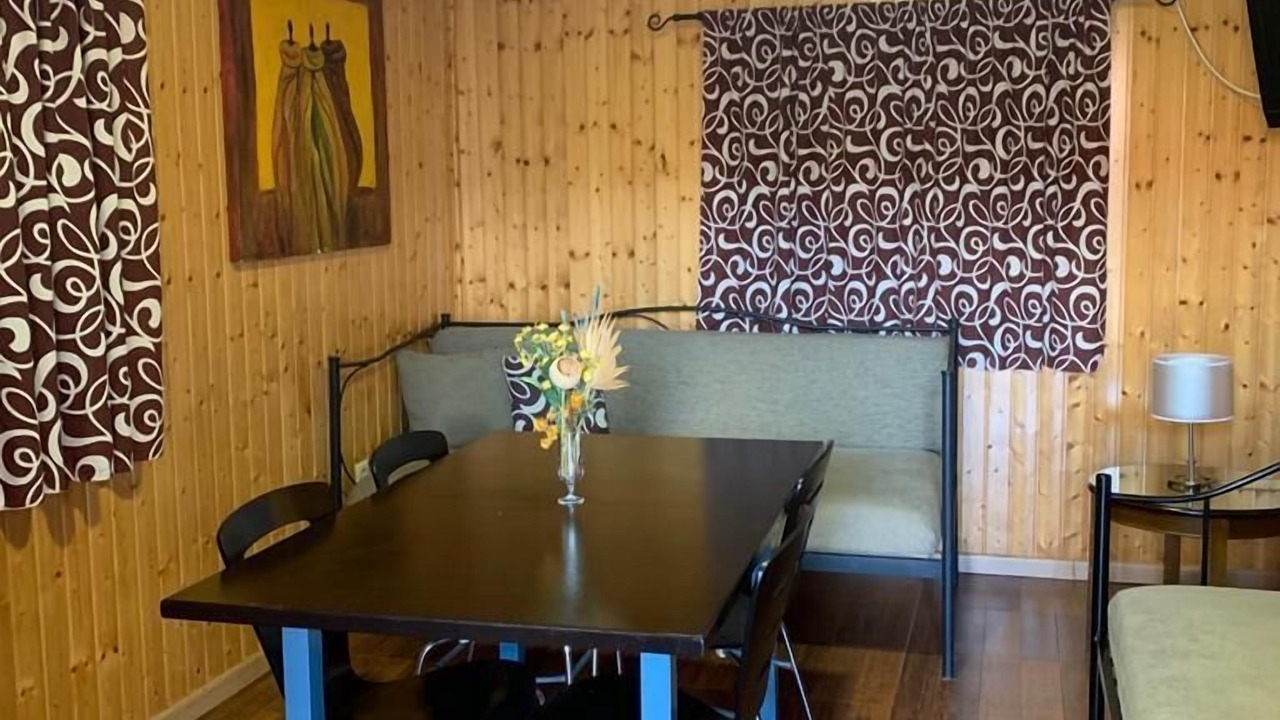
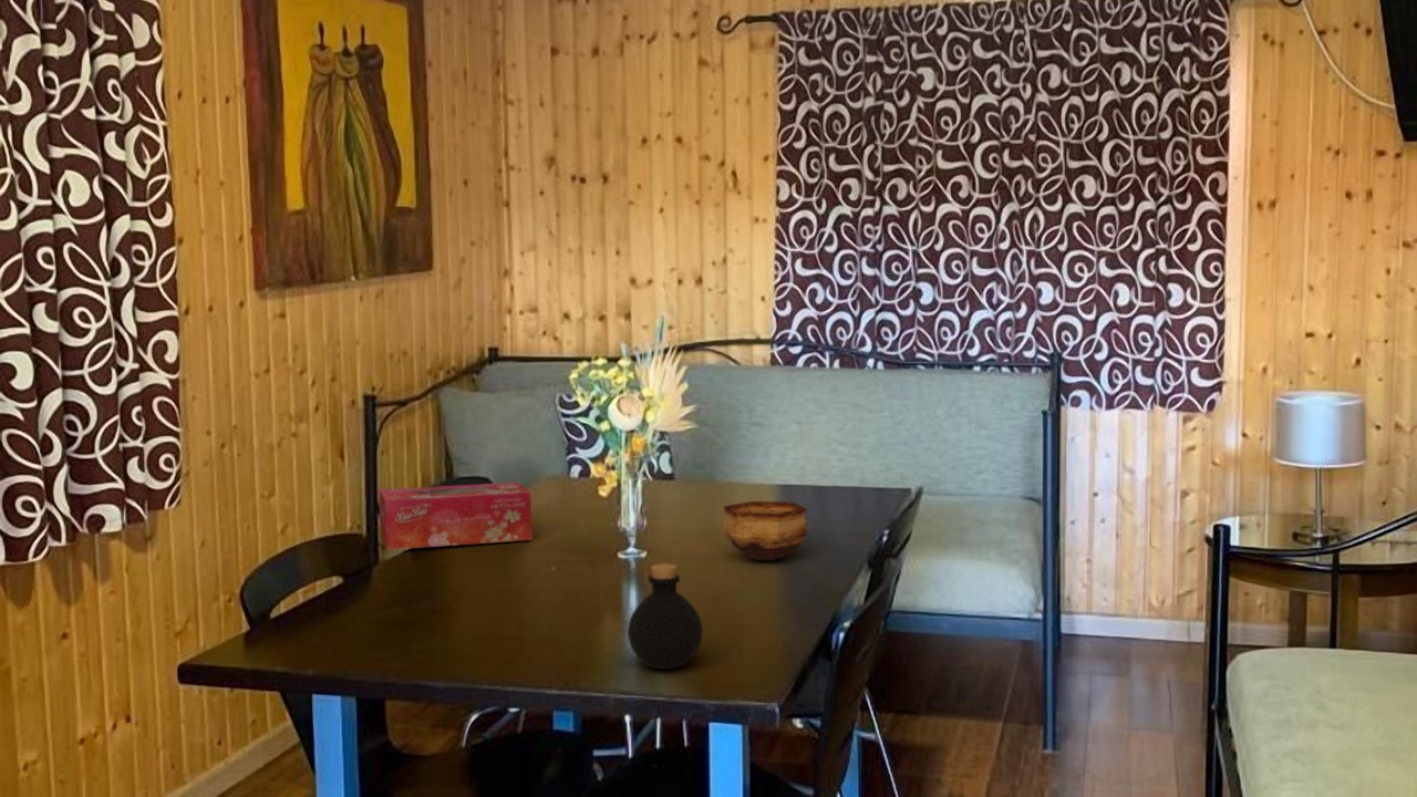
+ bowl (765, 532)
+ bottle (664, 615)
+ tissue box (454, 515)
